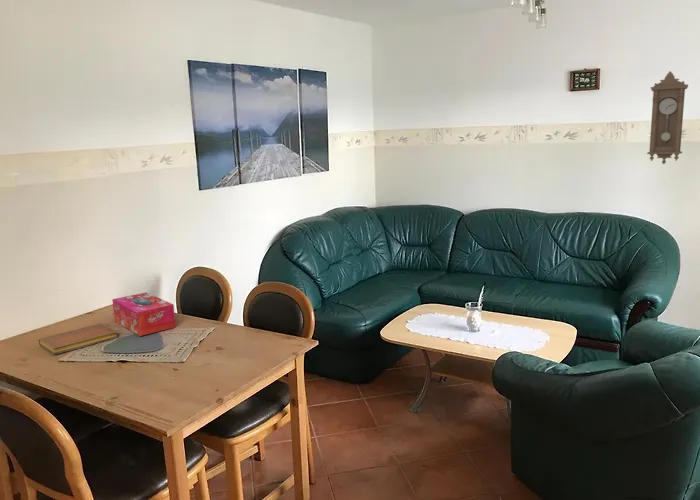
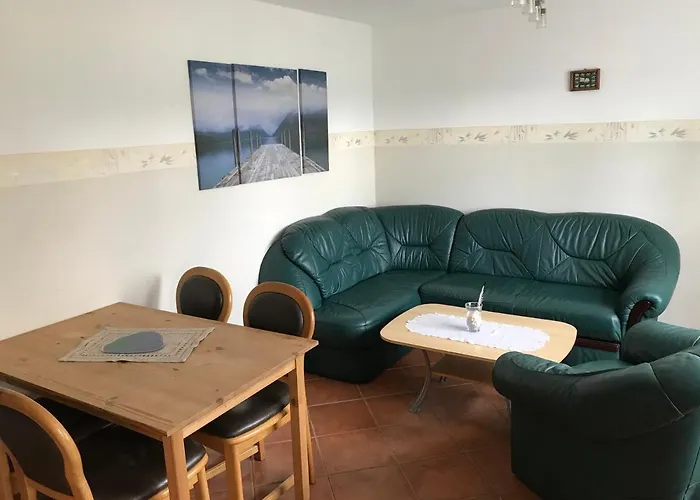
- notebook (79, 337)
- pendulum clock (667, 118)
- tissue box (143, 312)
